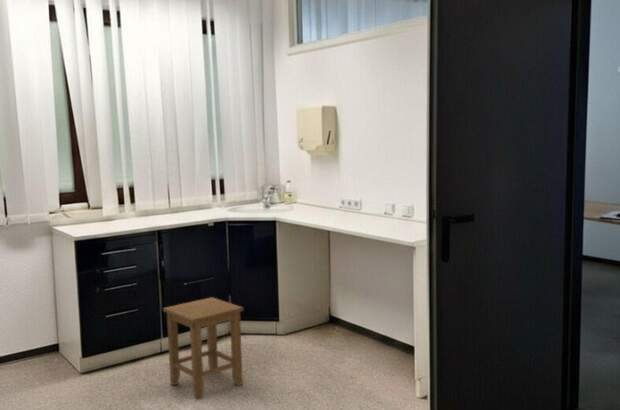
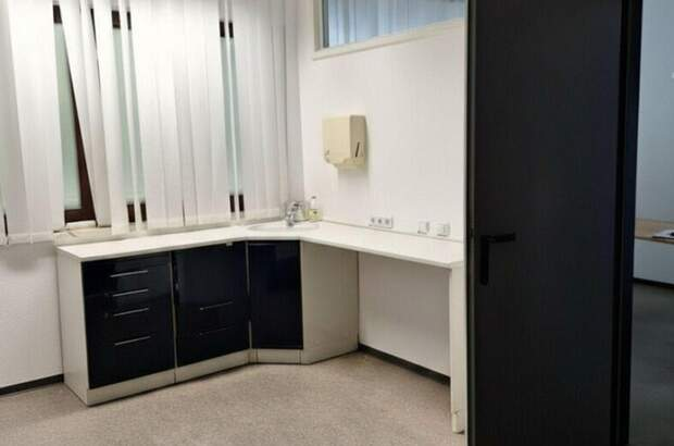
- stool (207, 345)
